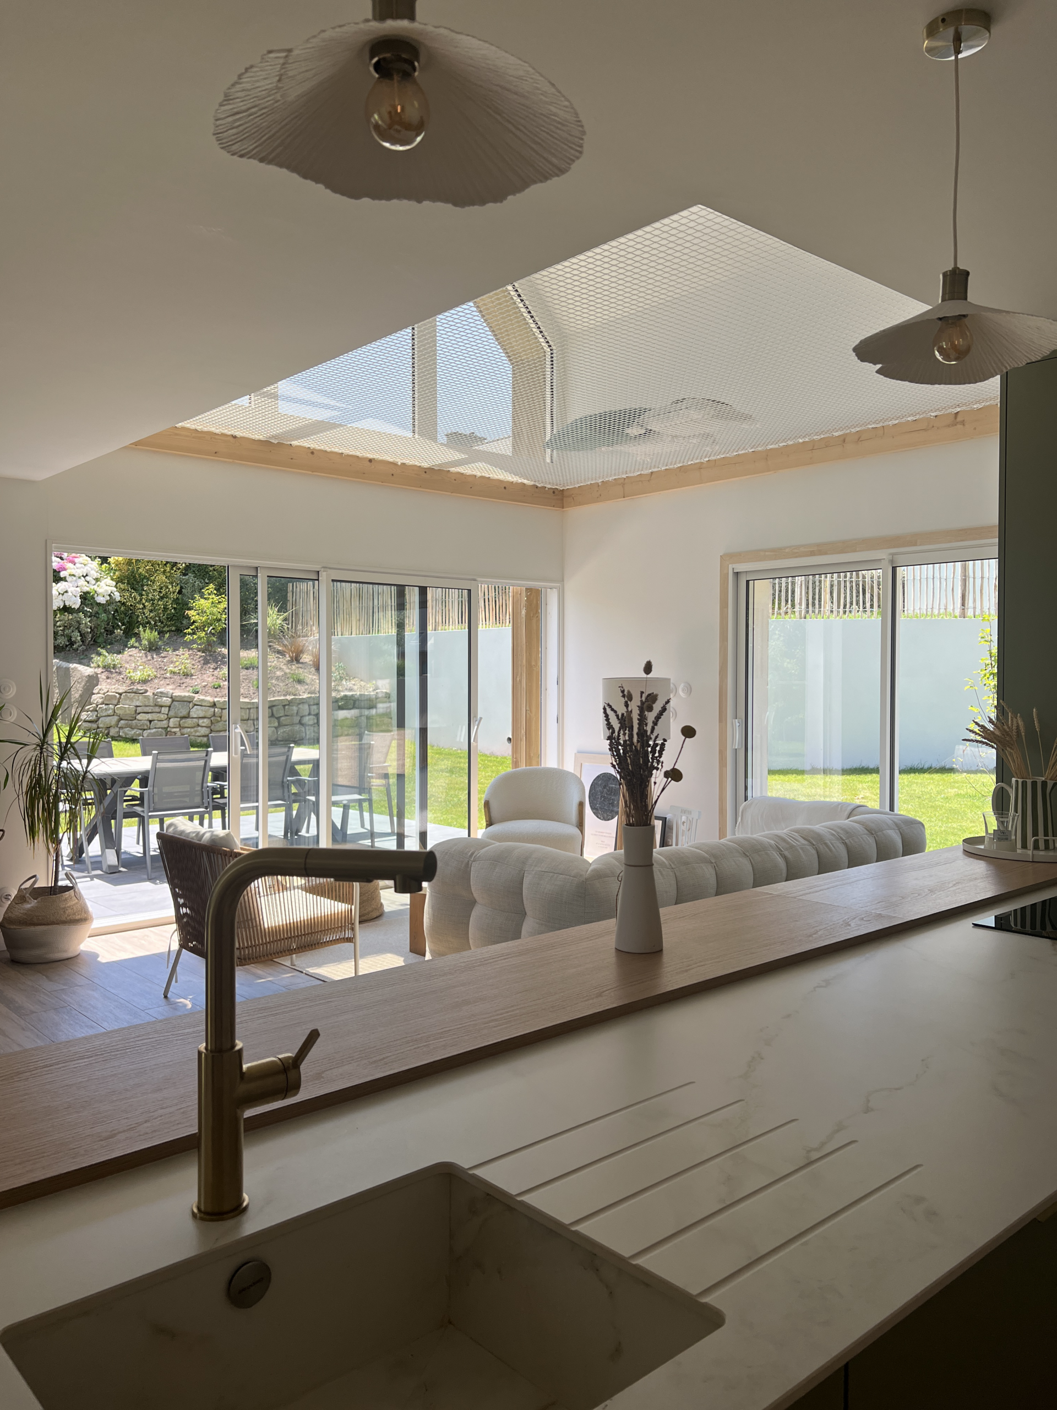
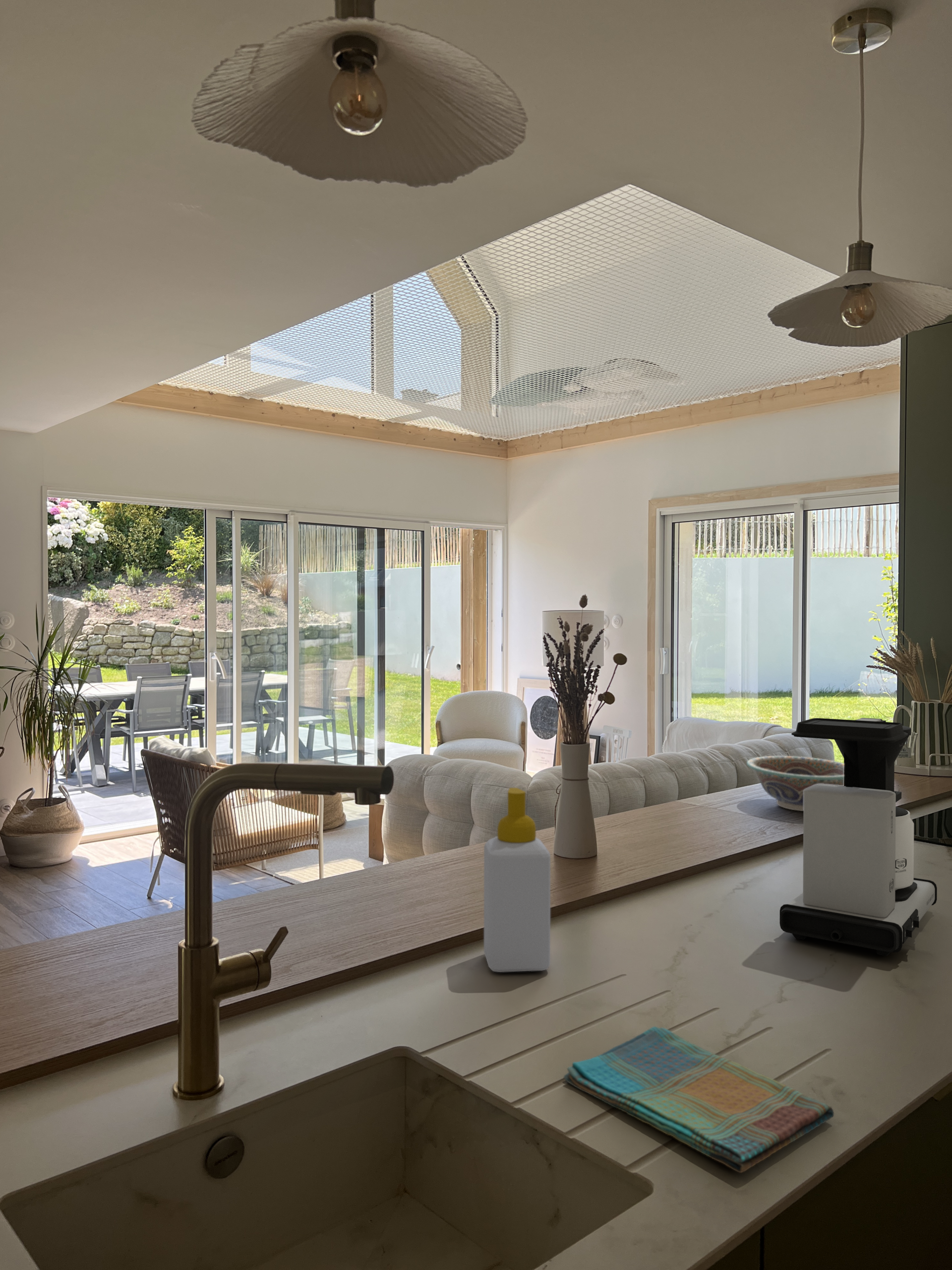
+ coffee maker (862, 821)
+ decorative bowl (802, 785)
+ dish towel (694, 1089)
+ soap bottle (516, 877)
